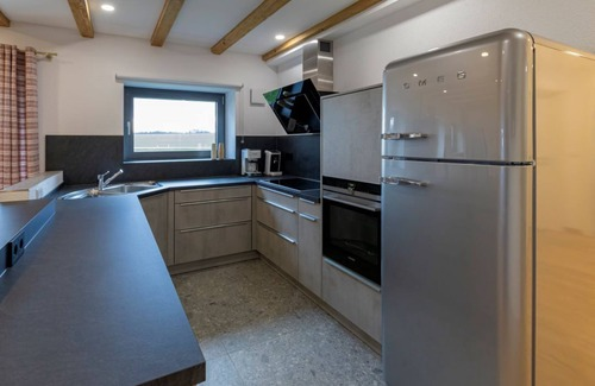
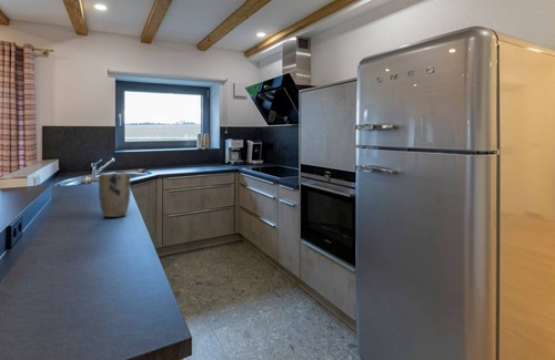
+ plant pot (114, 195)
